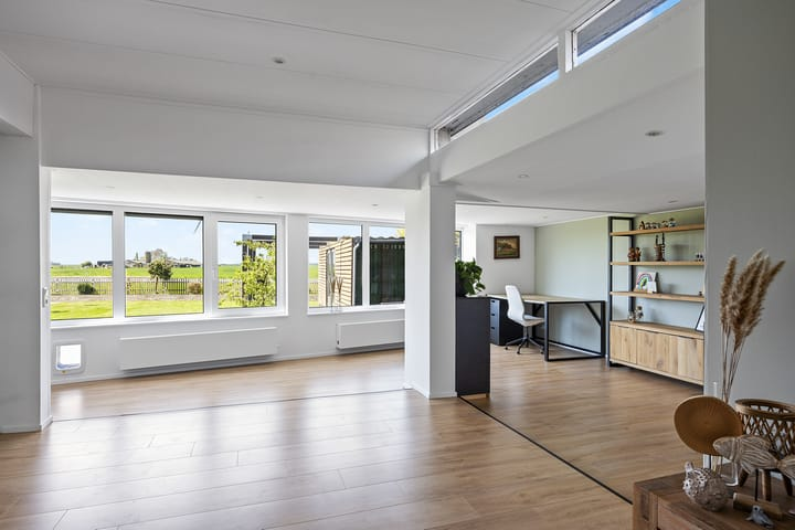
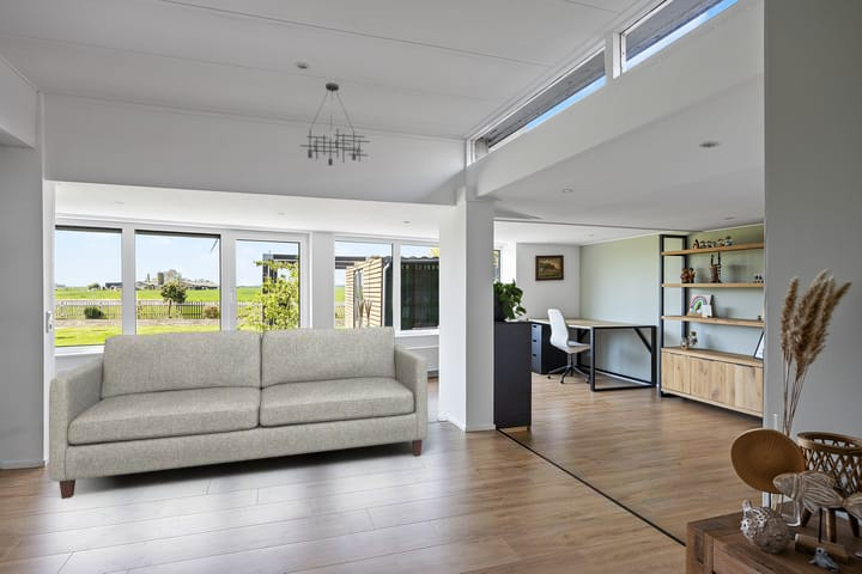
+ sofa (261, 392)
+ chandelier (336, 128)
